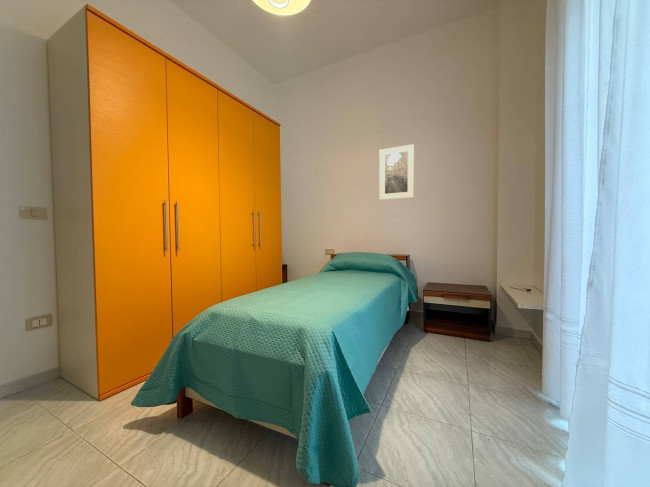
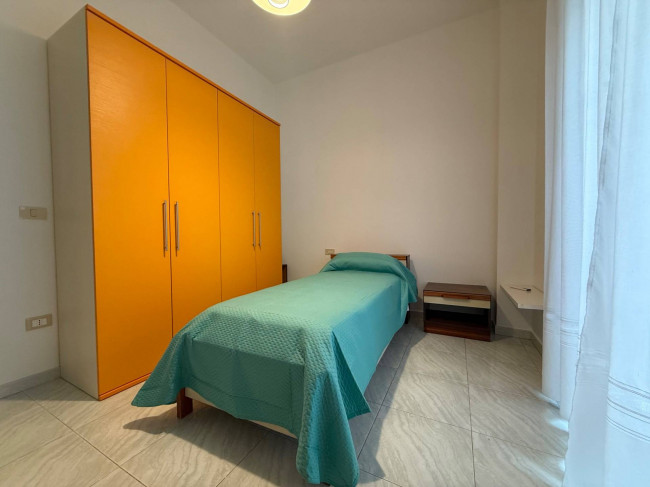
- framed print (396, 173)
